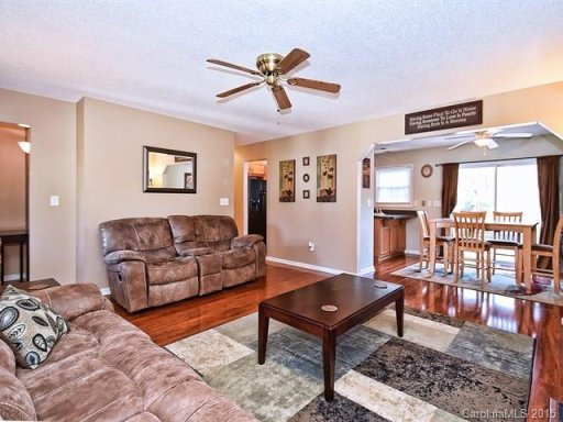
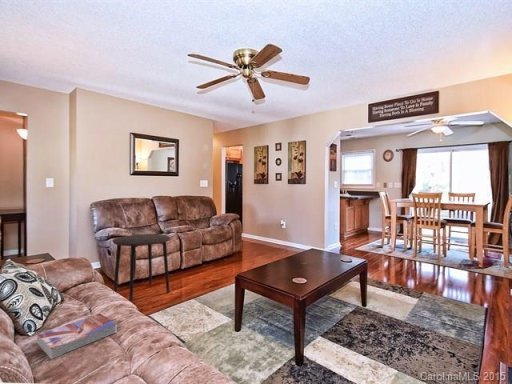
+ textbook (78, 333)
+ side table (149, 266)
